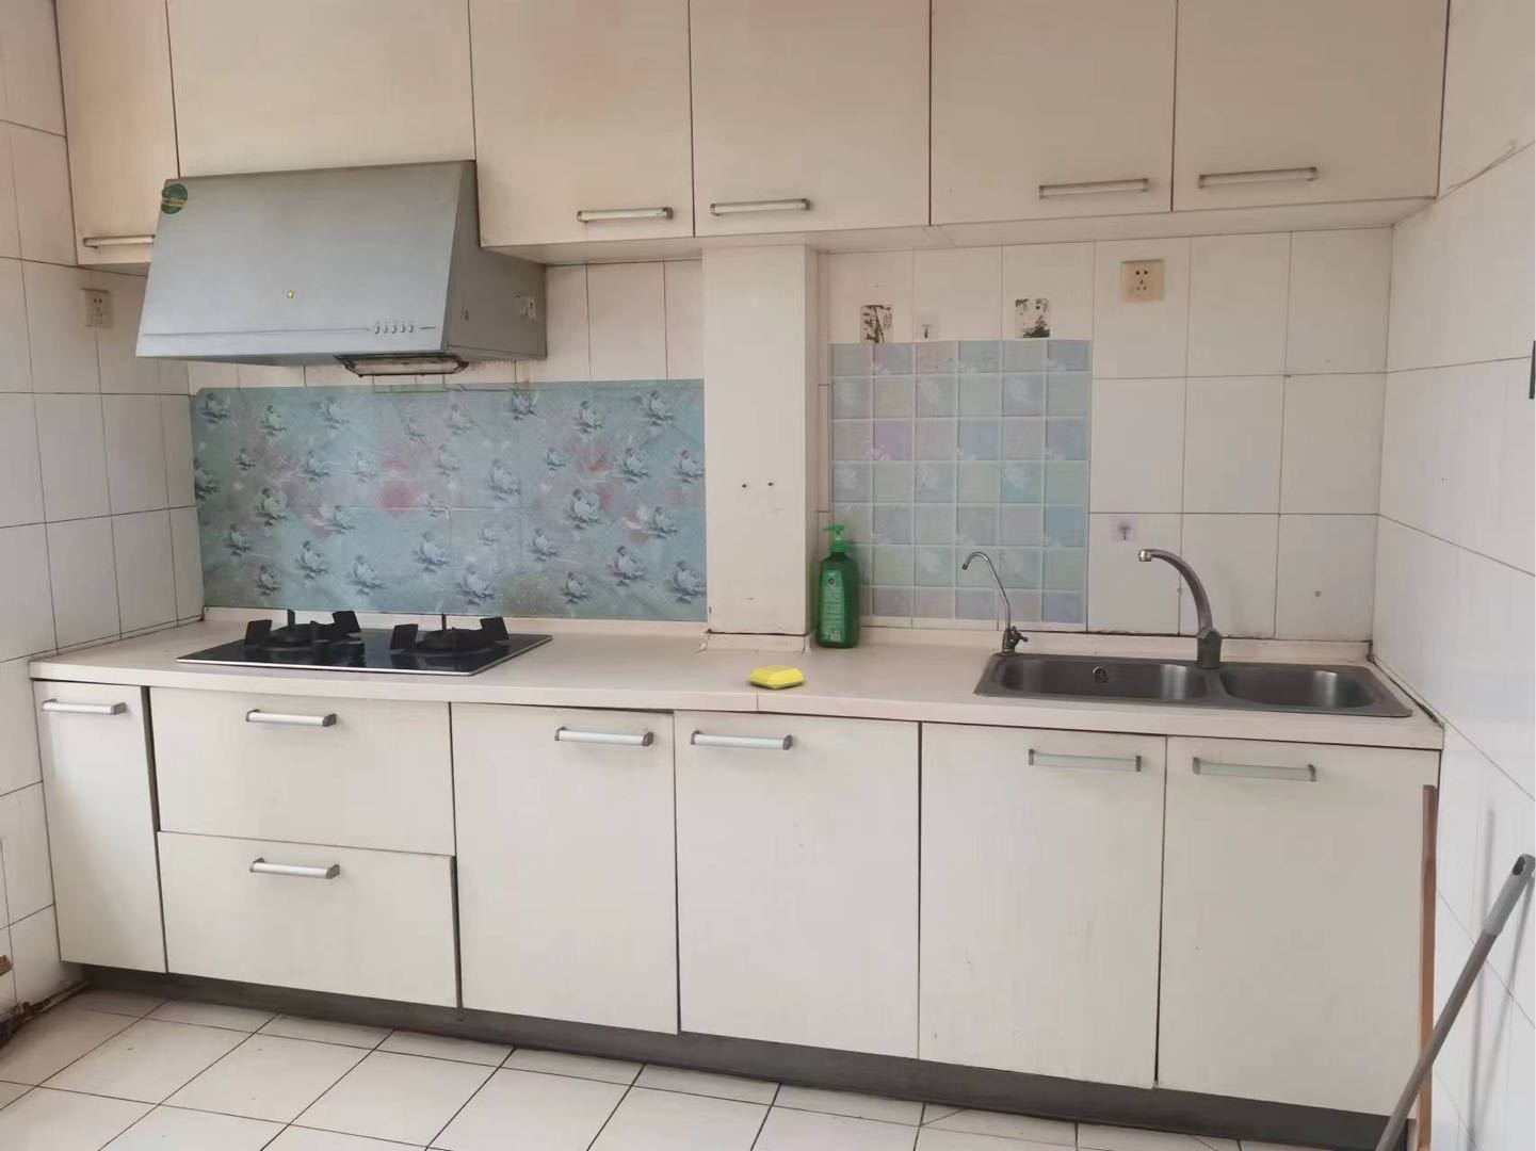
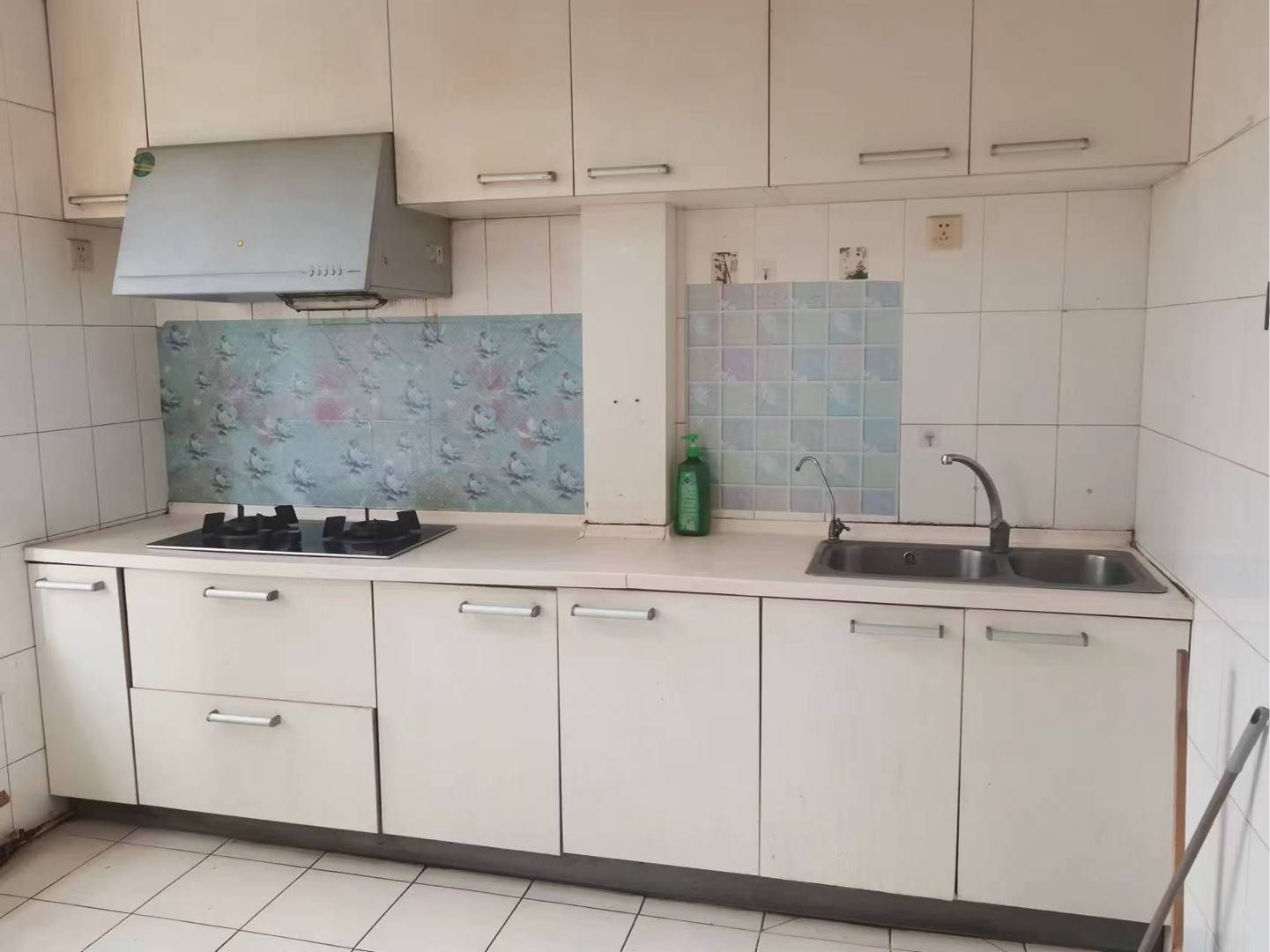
- soap bar (776, 676)
